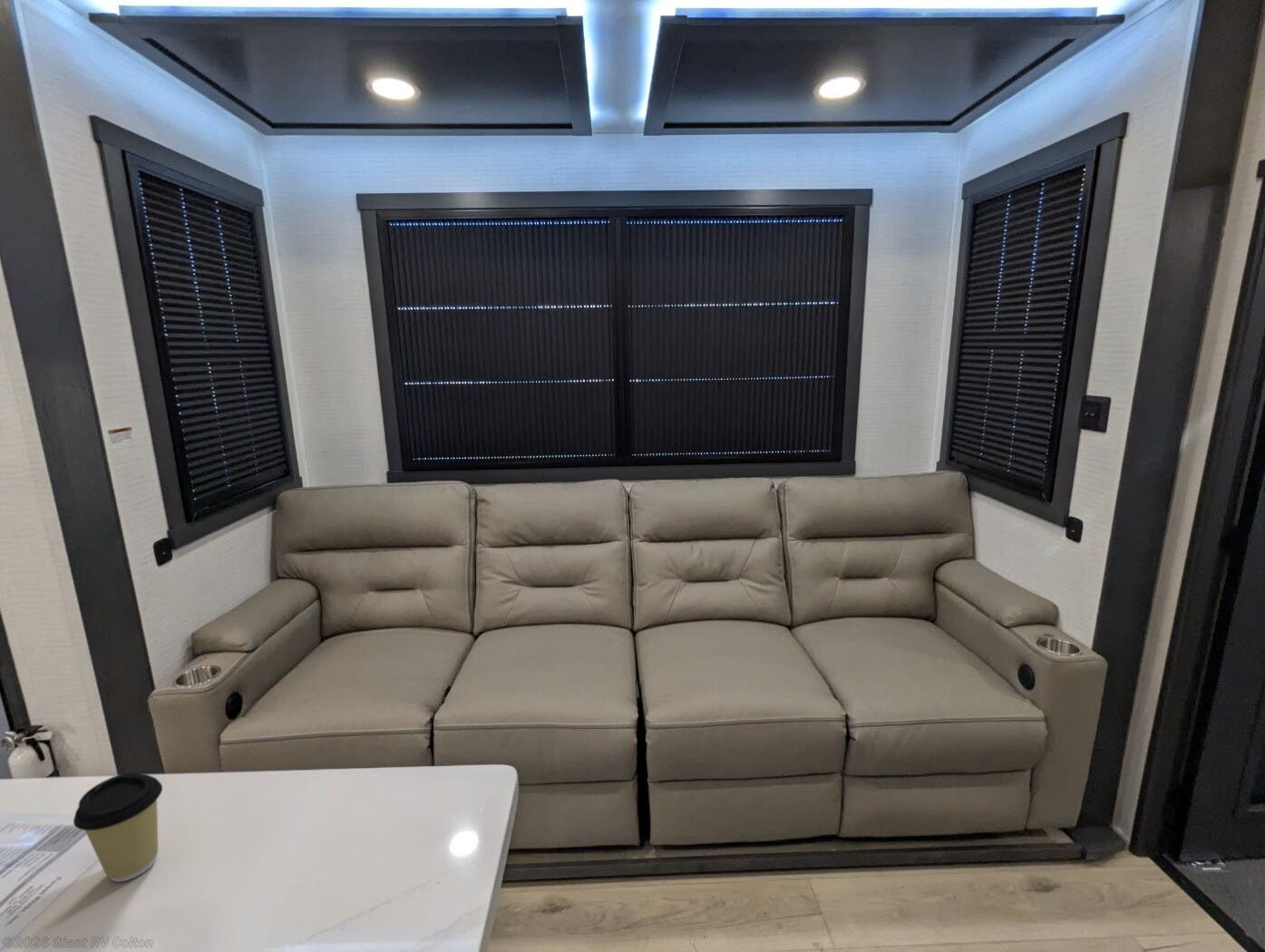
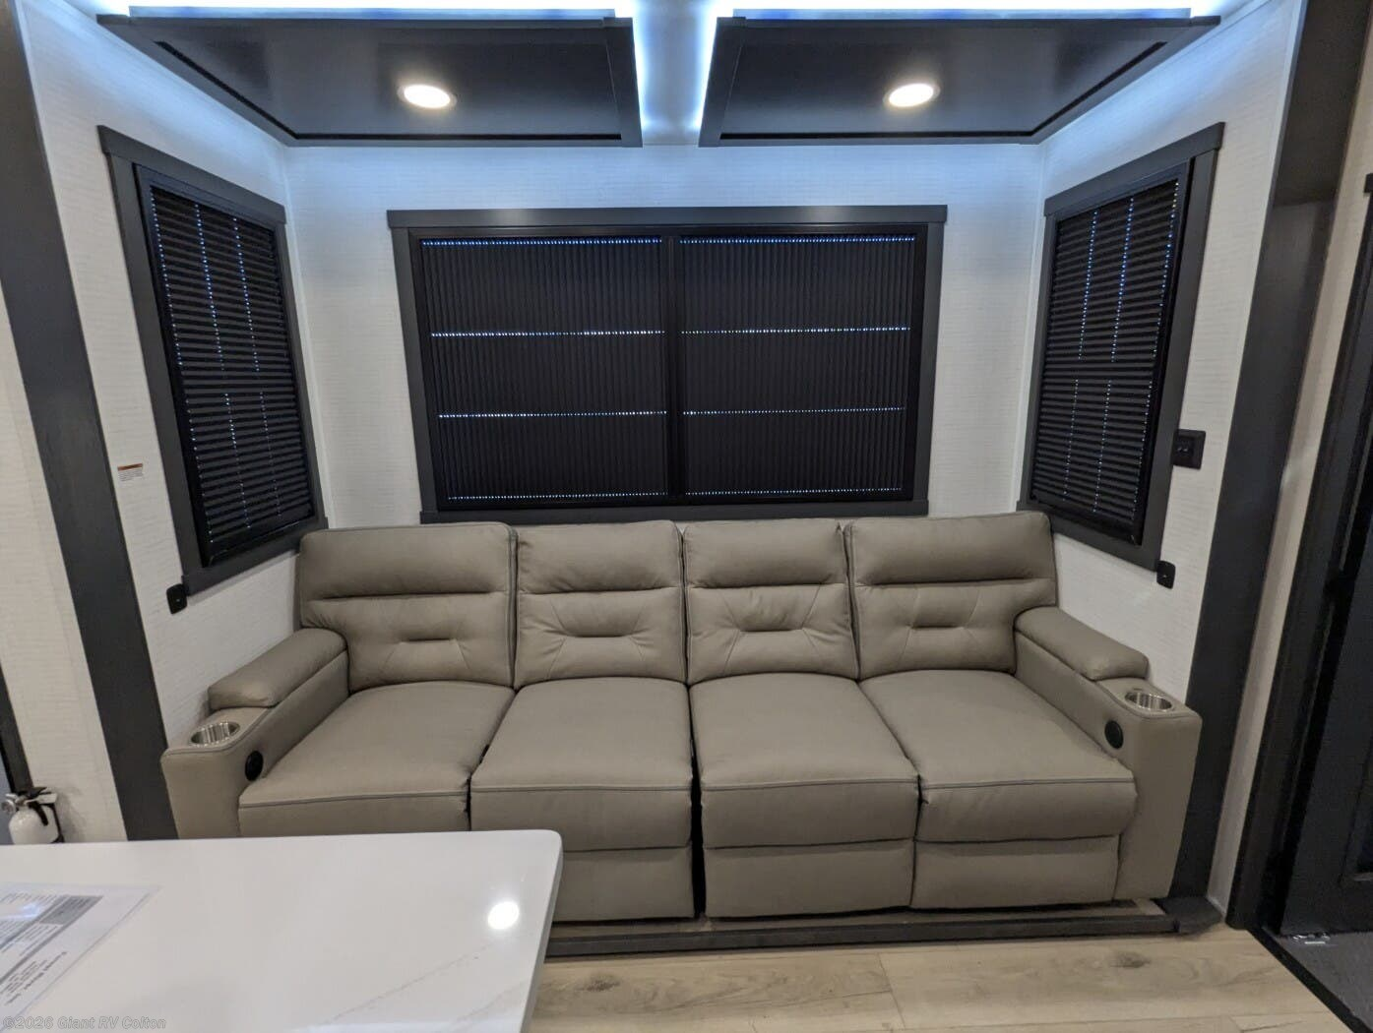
- coffee cup (125, 829)
